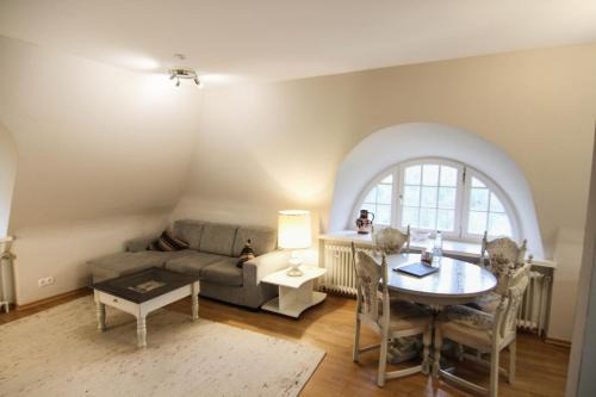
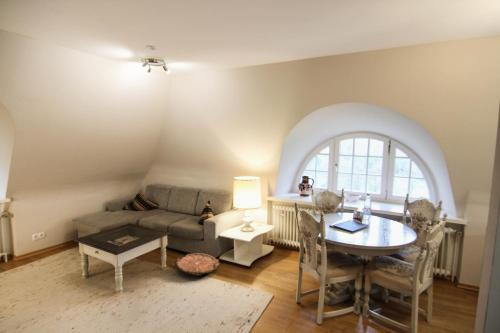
+ woven basket (198, 264)
